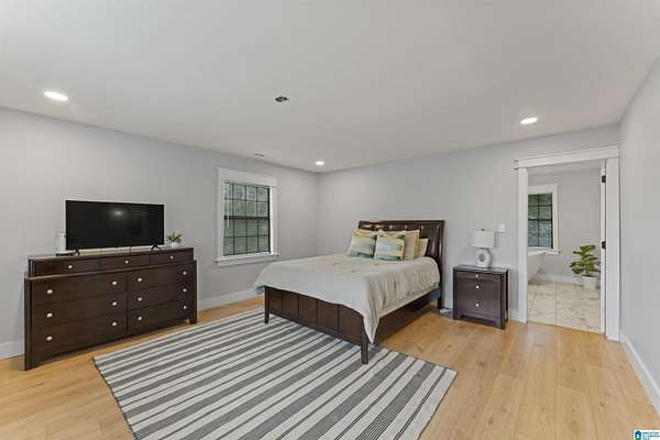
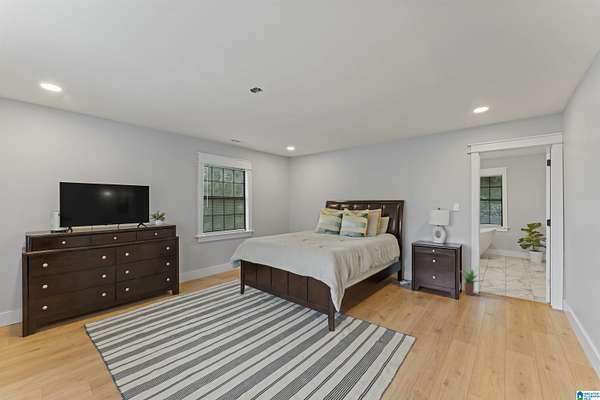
+ potted plant (471, 280)
